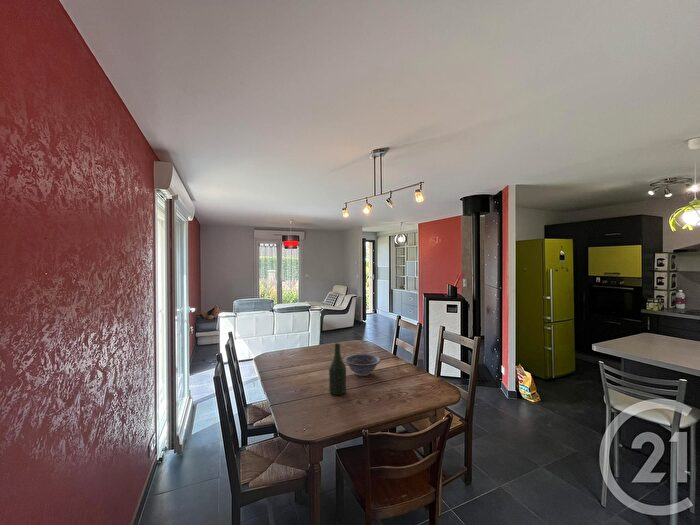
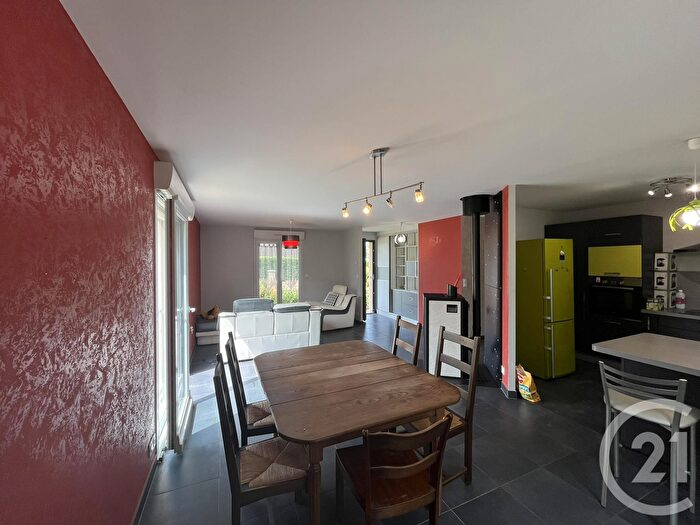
- decorative bowl (362, 366)
- bottle (337, 368)
